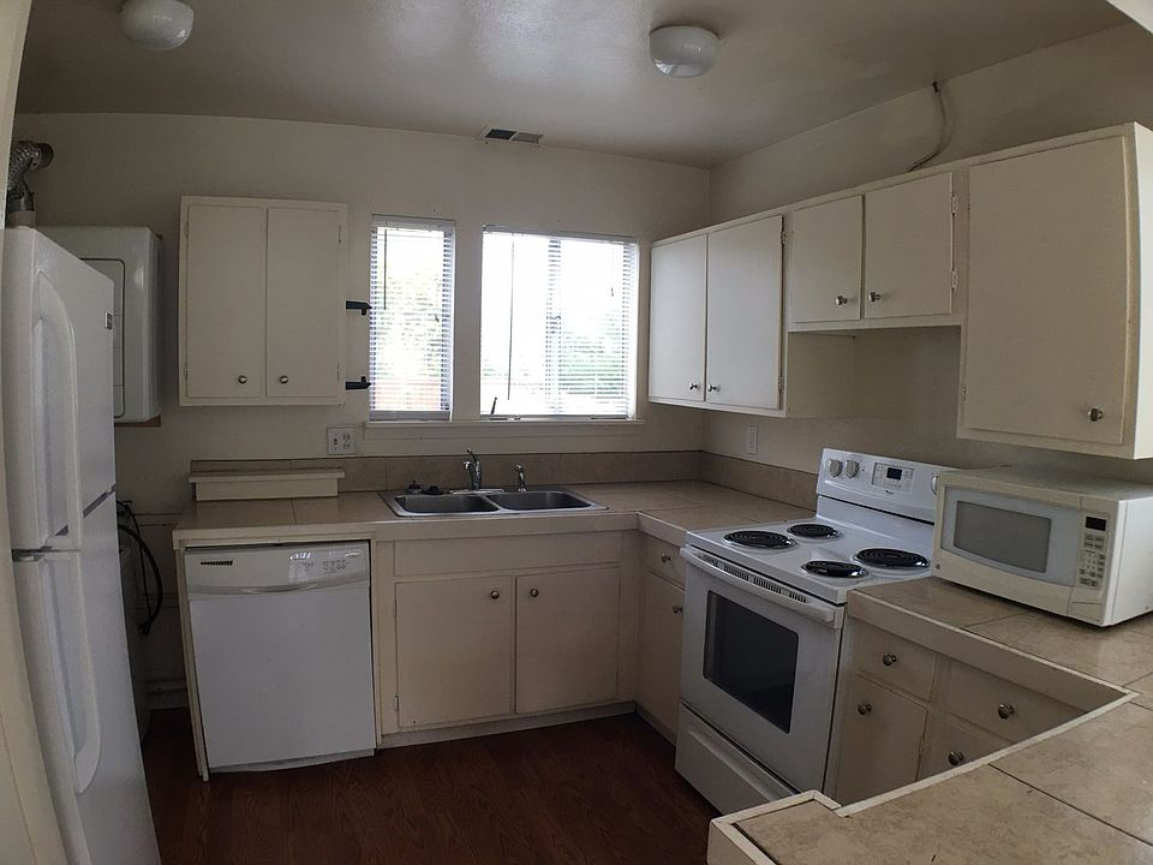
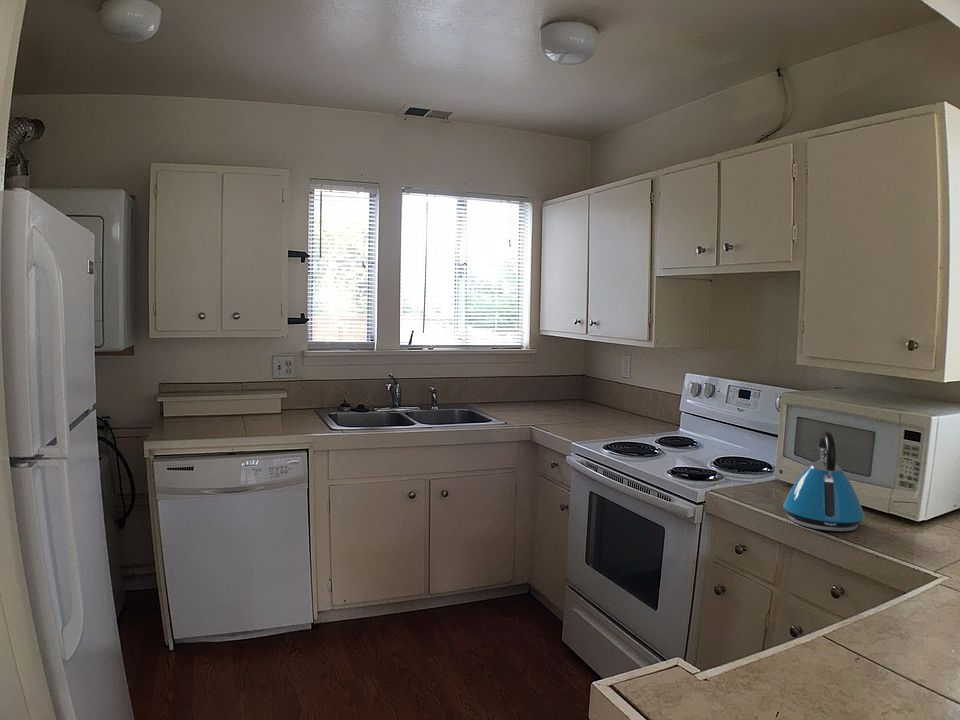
+ kettle (825, 477)
